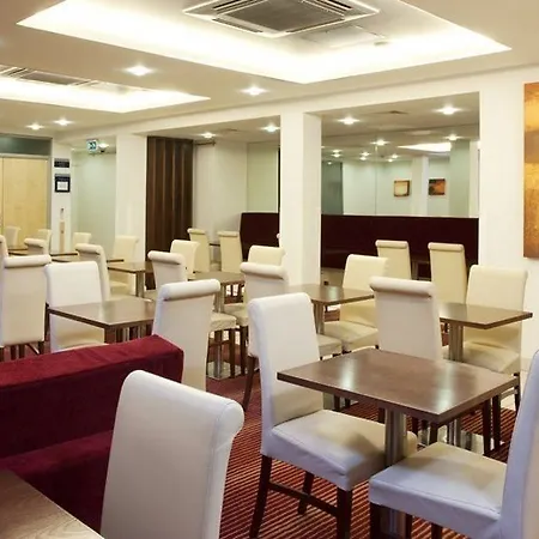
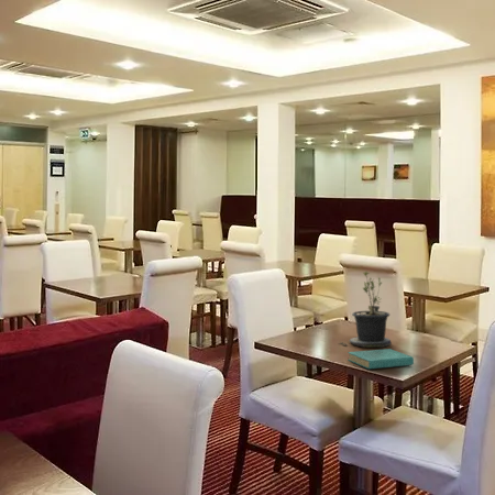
+ book (380, 359)
+ potted plant (369, 307)
